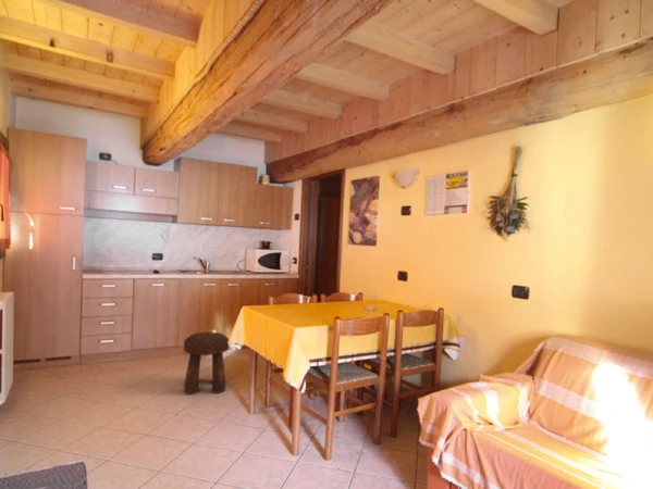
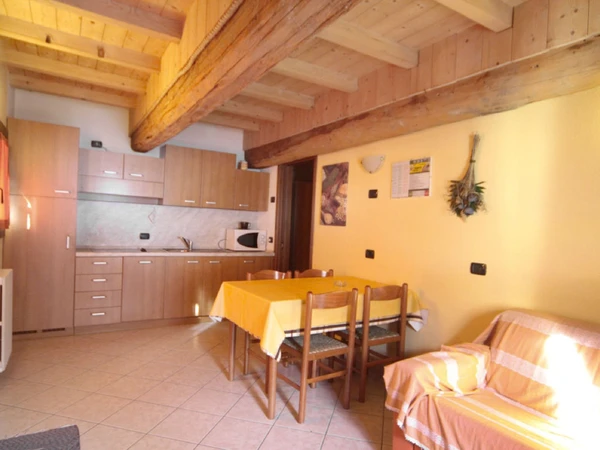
- stool (206, 354)
